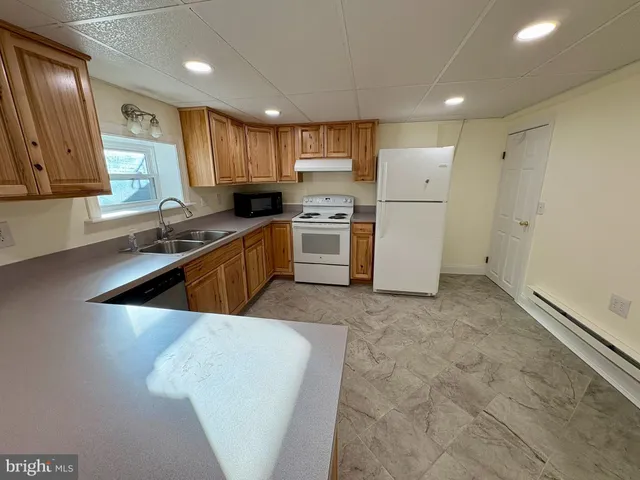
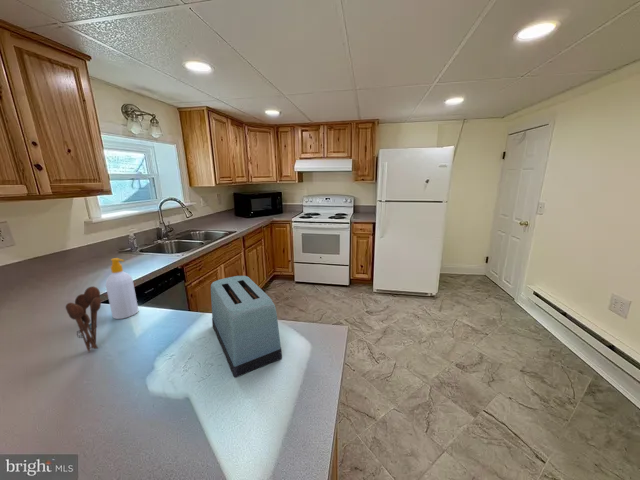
+ soap bottle (121, 287)
+ toaster (241, 315)
+ utensil holder (88, 320)
